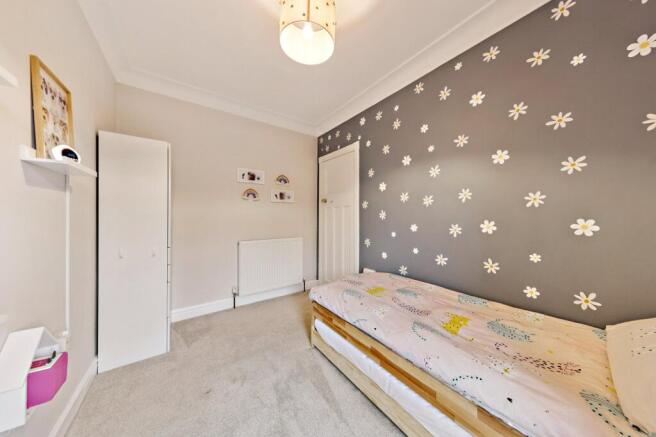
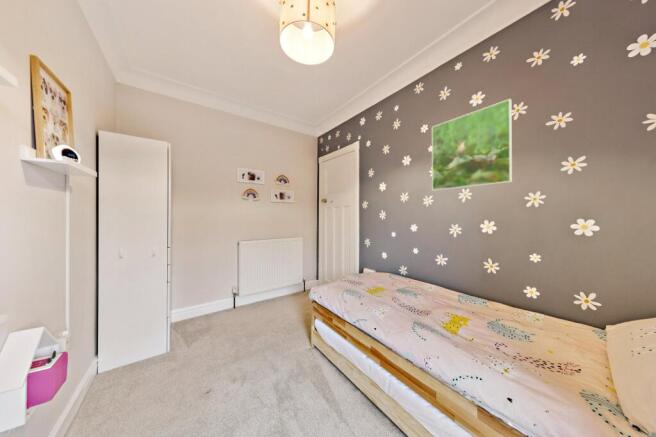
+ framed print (466, 150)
